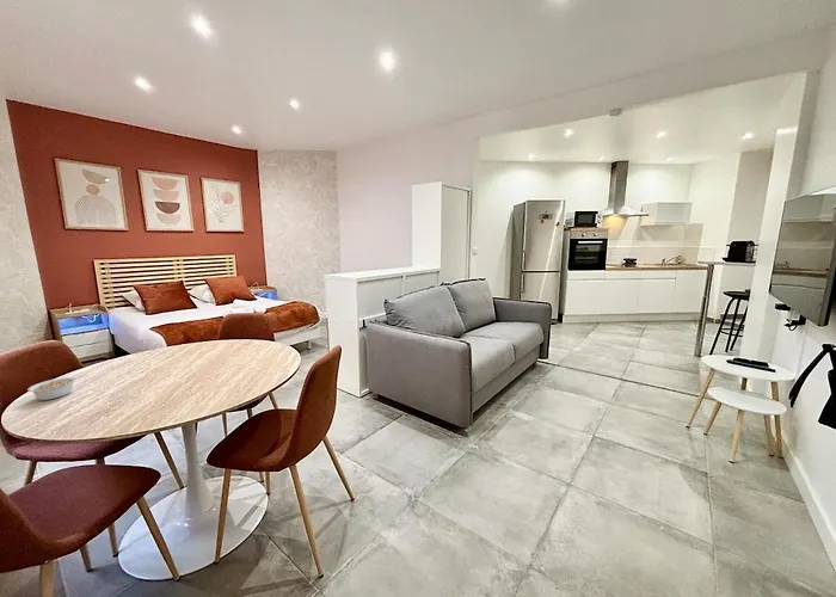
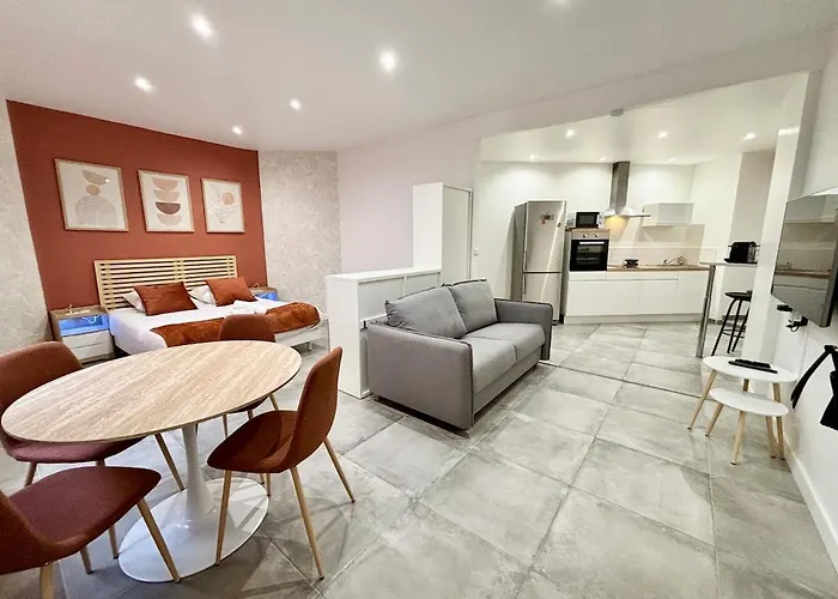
- legume (55, 387)
